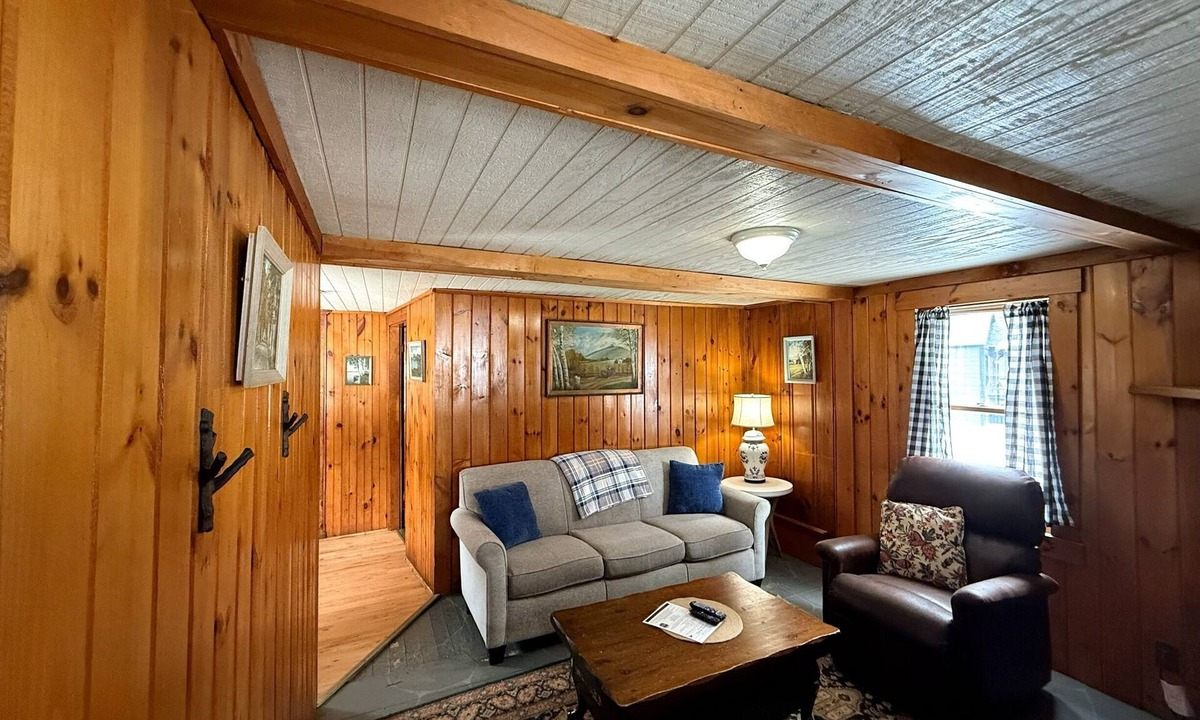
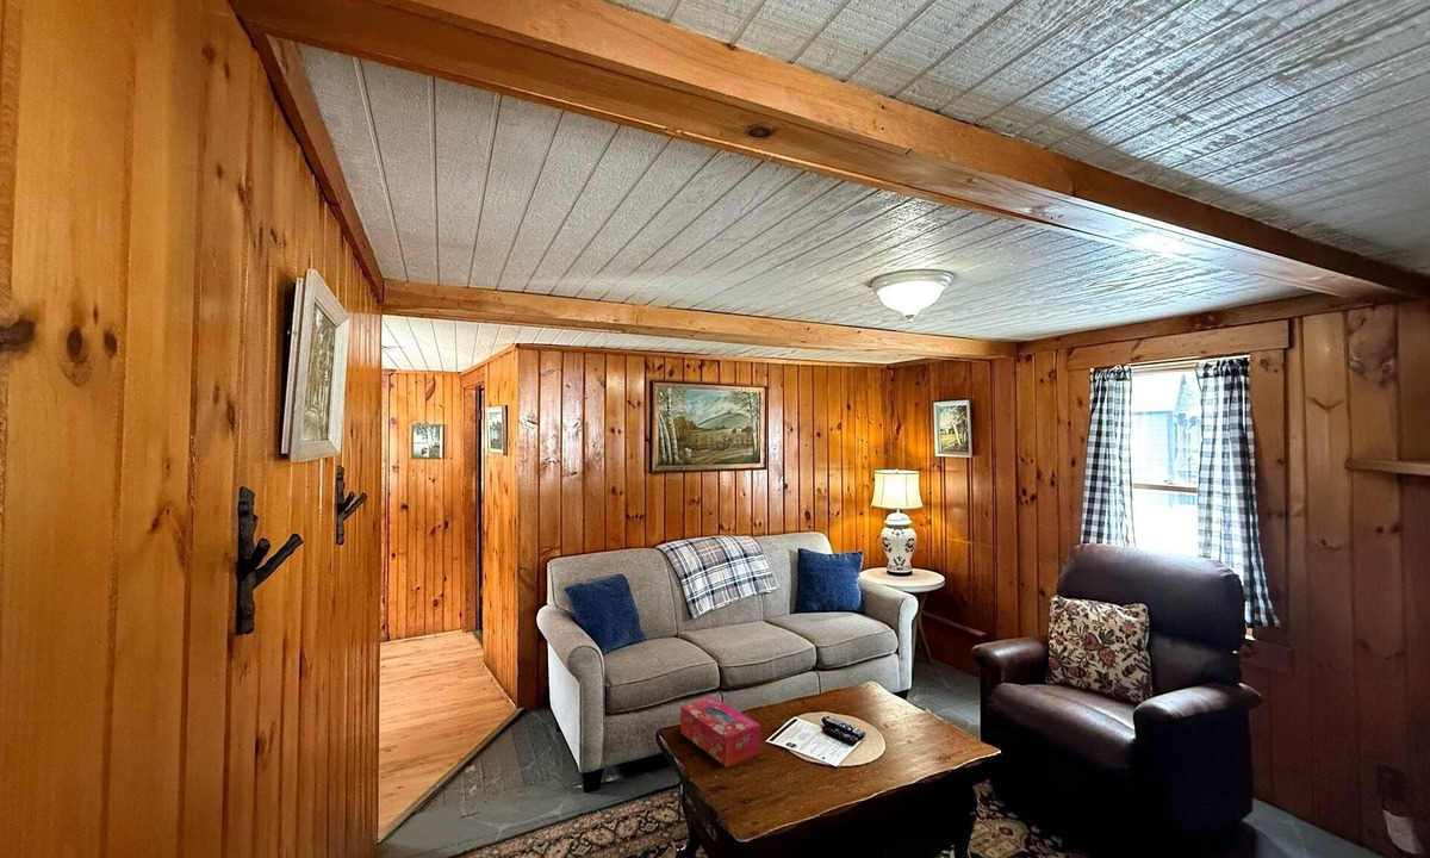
+ tissue box (719, 728)
